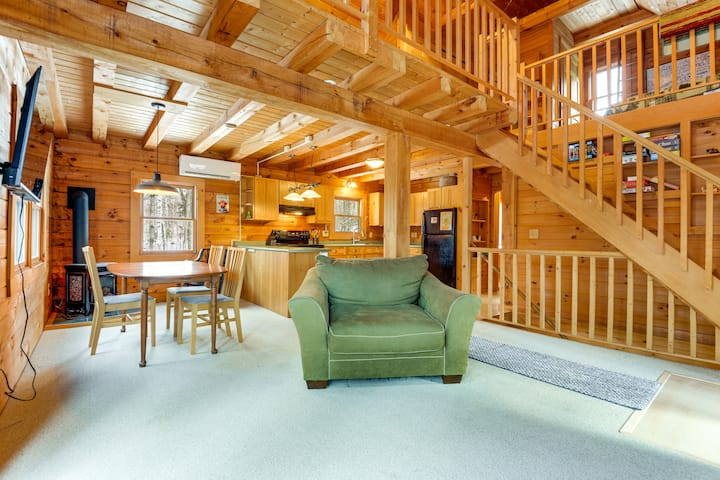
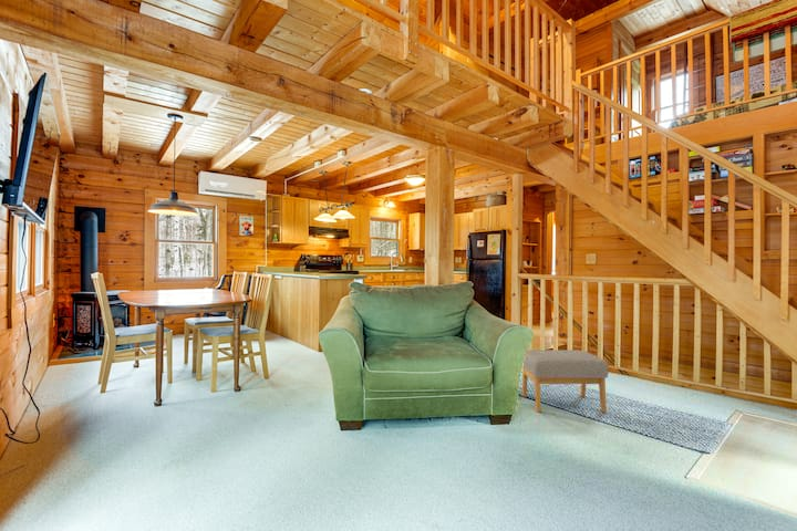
+ footstool (561, 378)
